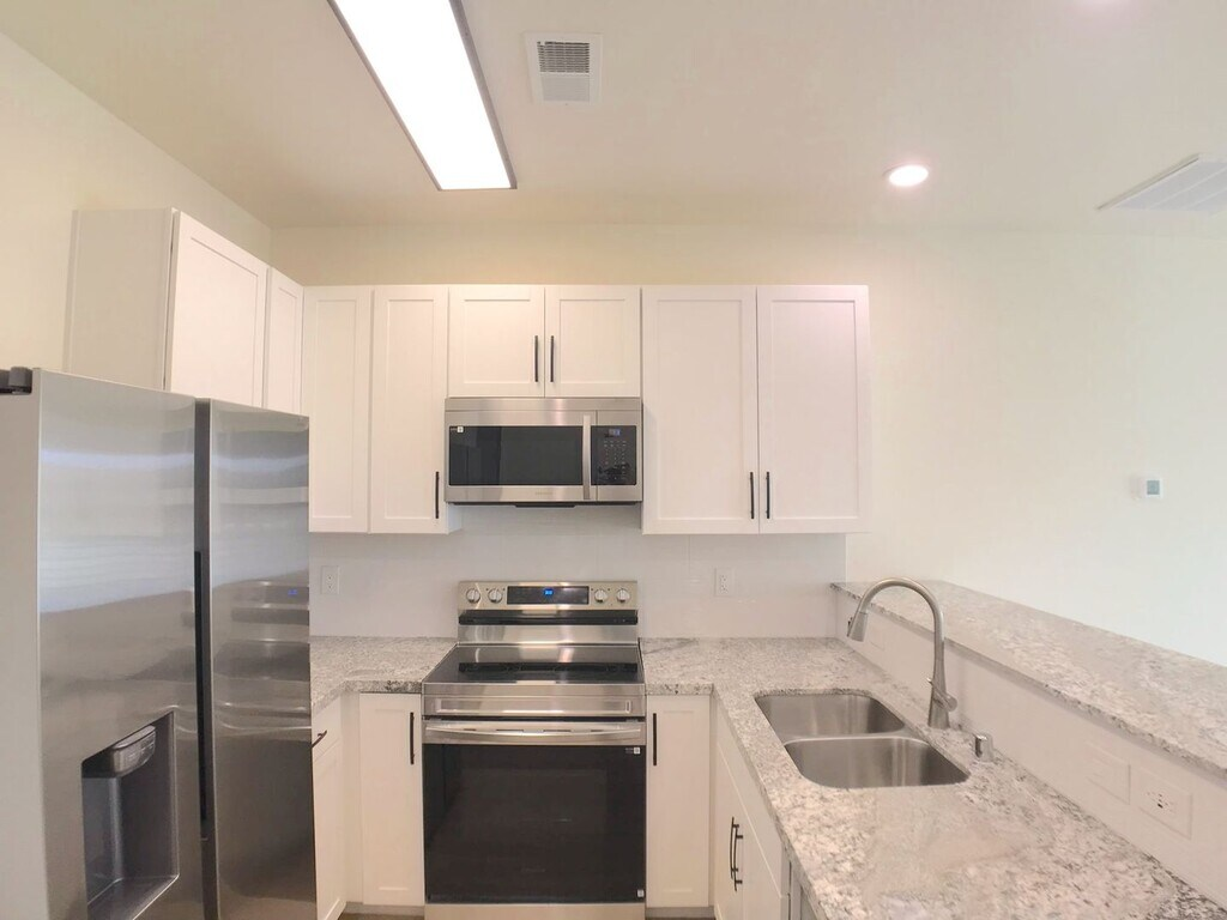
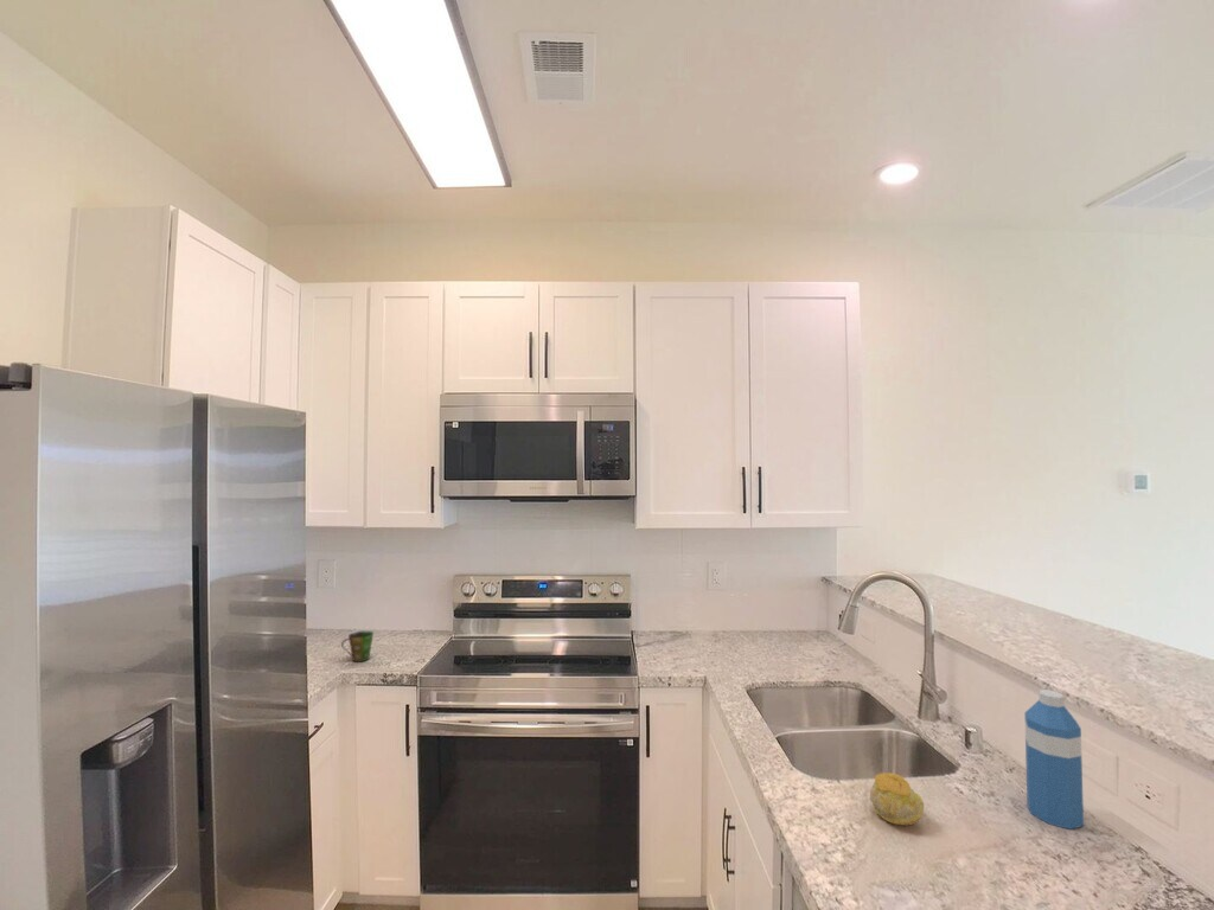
+ cup (357, 647)
+ fruit (896, 796)
+ water bottle (1053, 754)
